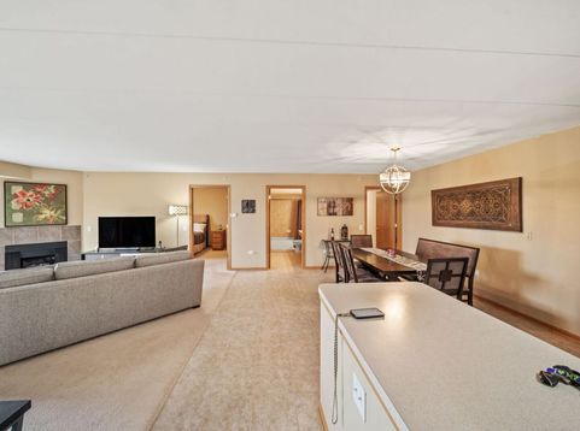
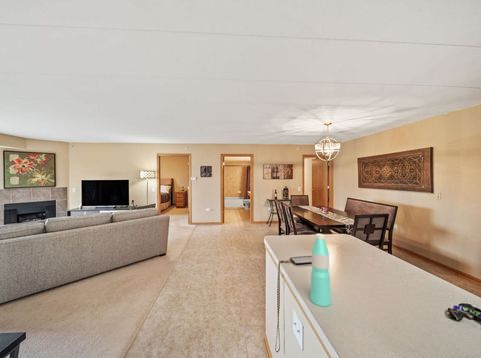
+ water bottle (320, 267)
